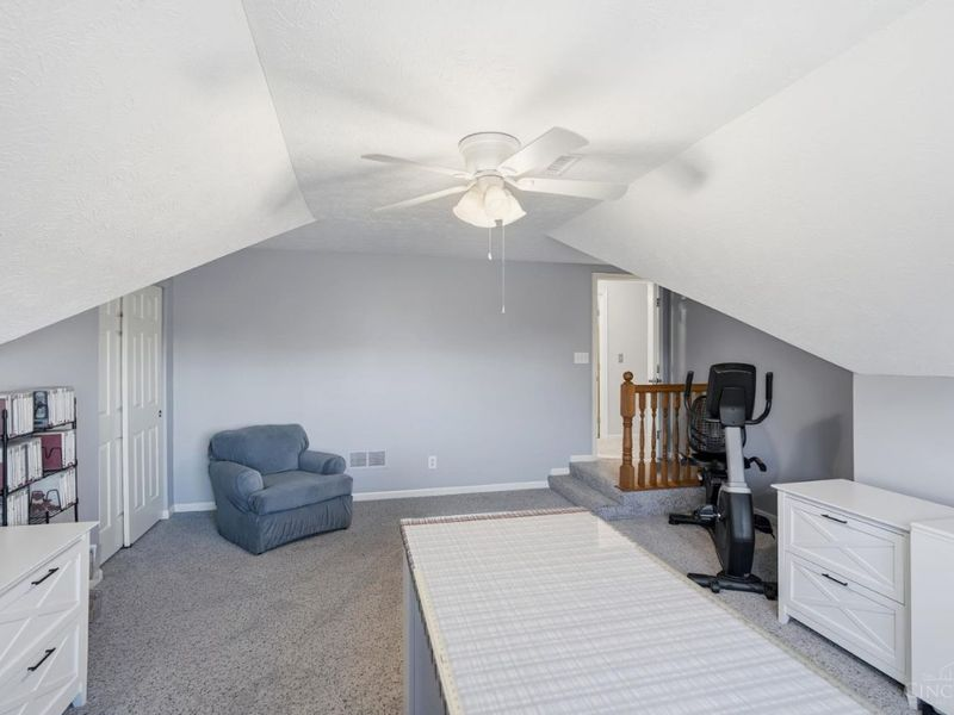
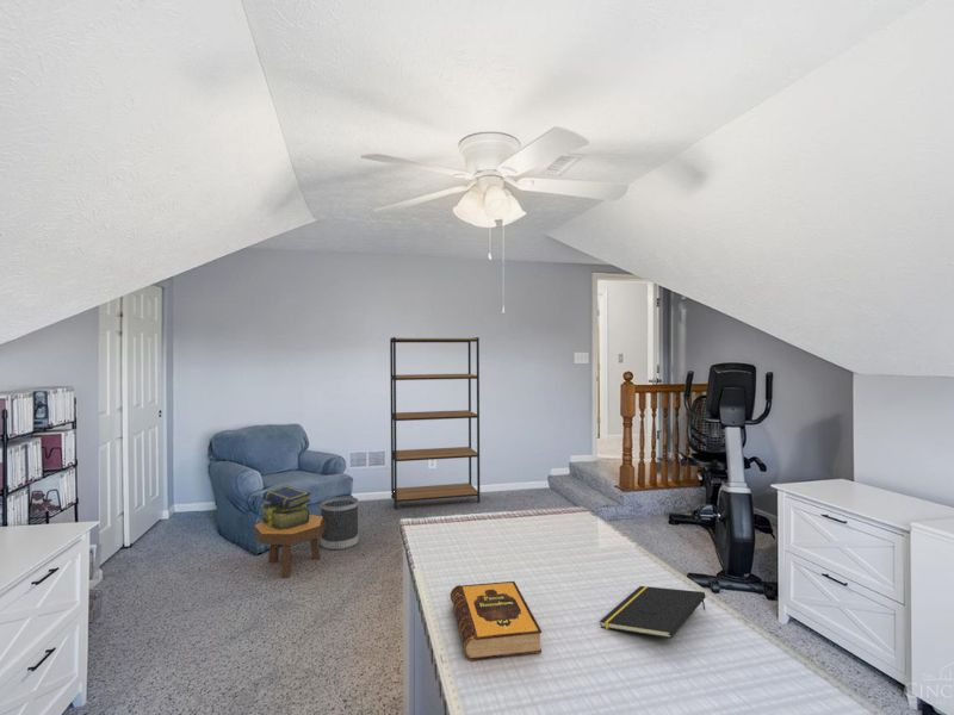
+ bookshelf (434, 418)
+ hardback book (491, 616)
+ notepad (653, 609)
+ stack of books (286, 505)
+ wastebasket (339, 522)
+ footstool (290, 542)
